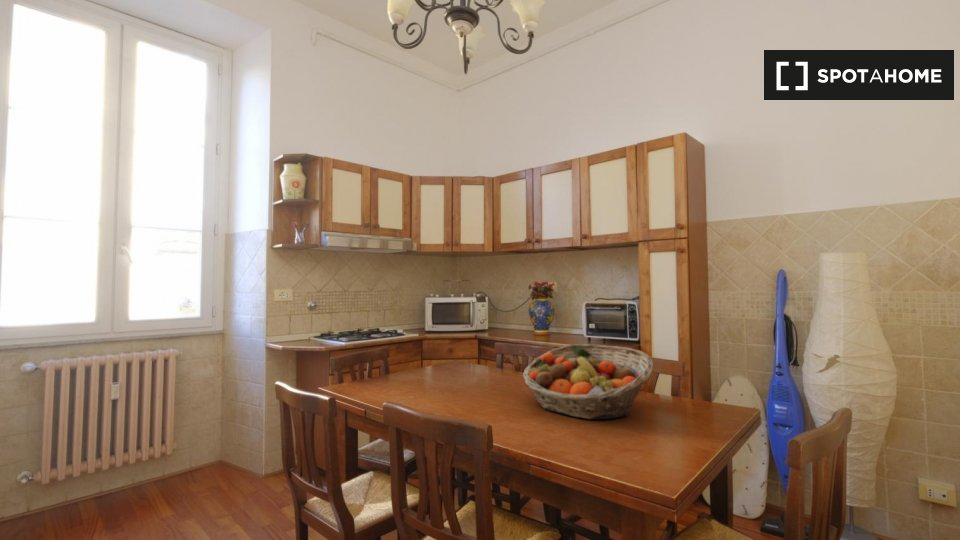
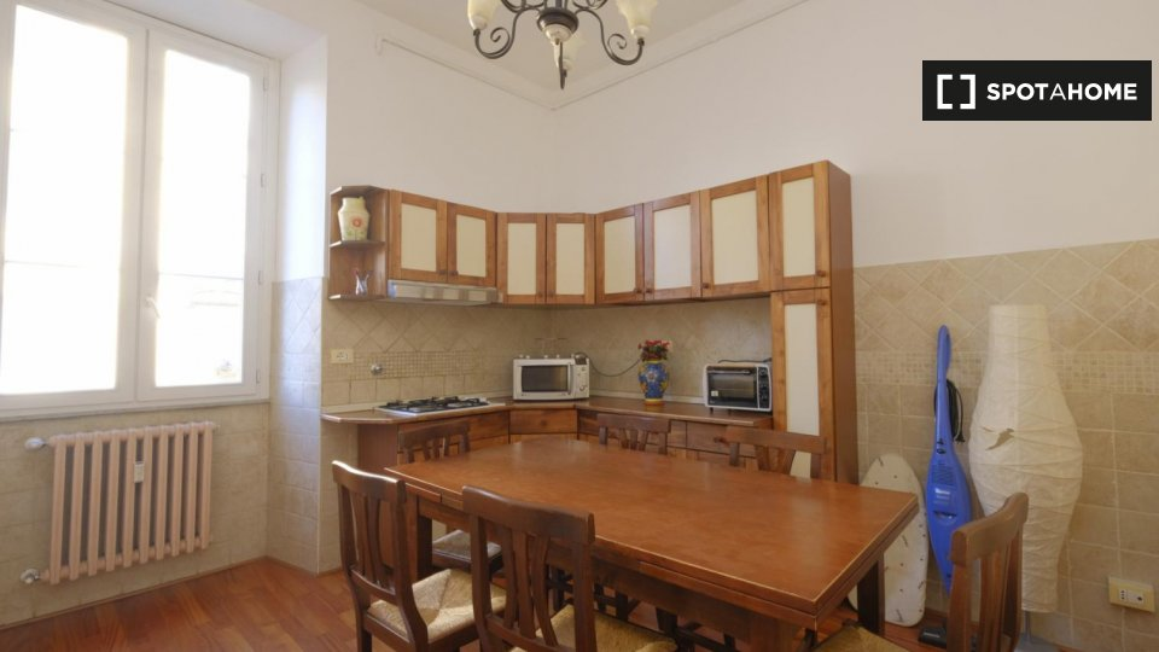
- fruit basket (585, 378)
